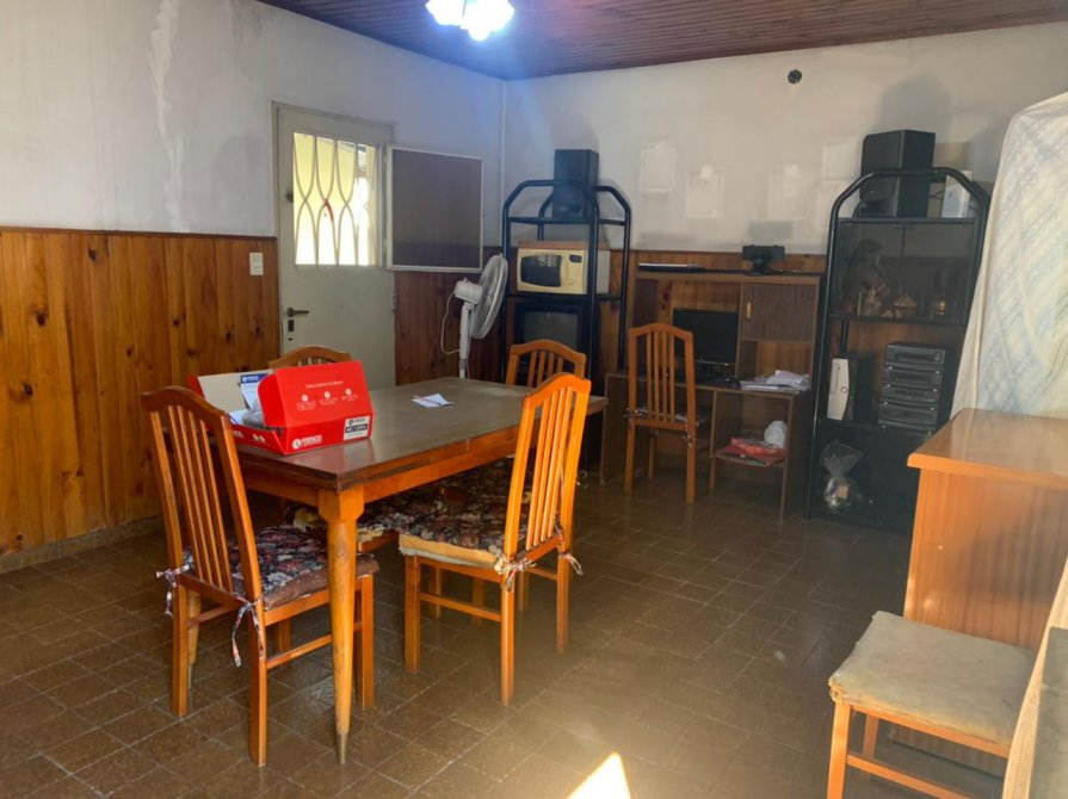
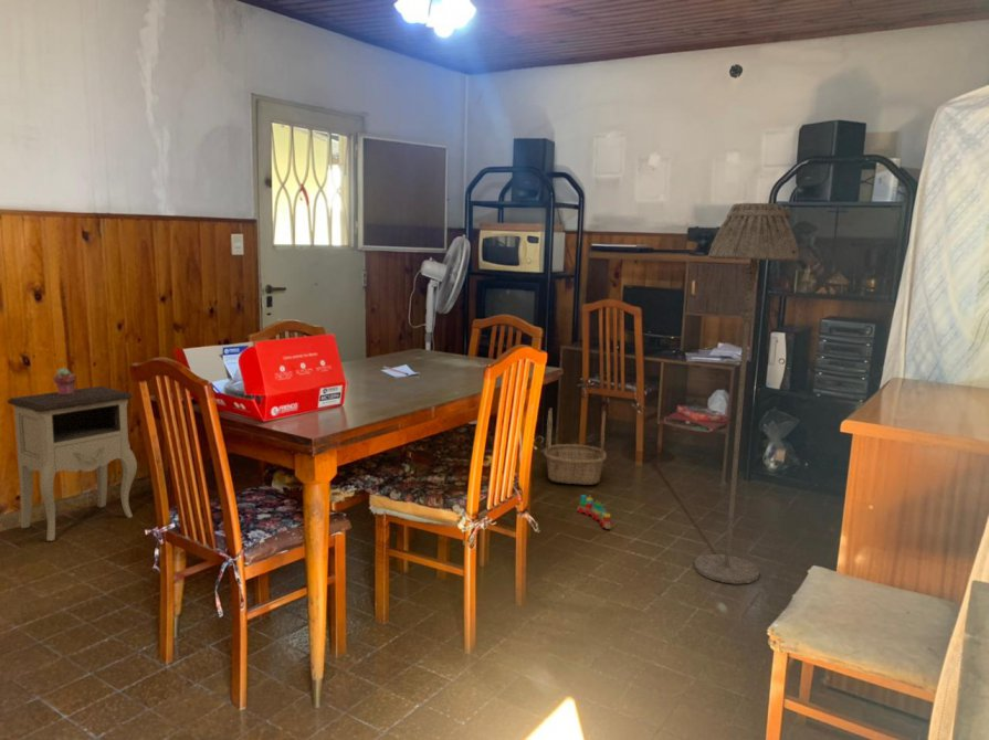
+ toy train (596, 510)
+ floor lamp (740, 394)
+ basket (576, 444)
+ nightstand (75, 459)
+ potted succulent (64, 380)
